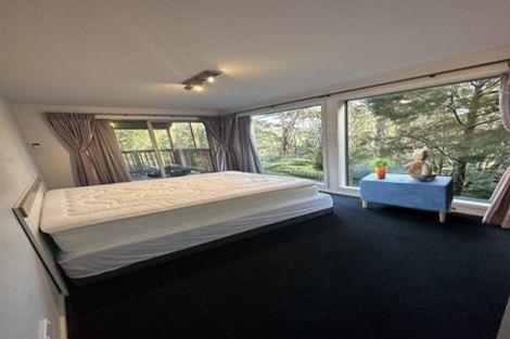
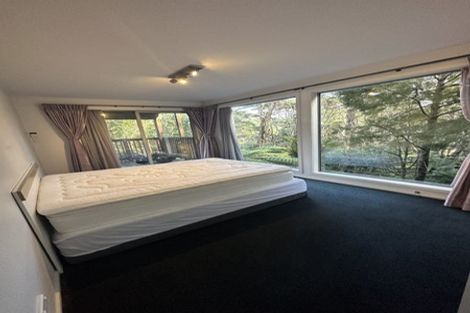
- stuffed bear (422, 161)
- potted plant (380, 168)
- bench (403, 194)
